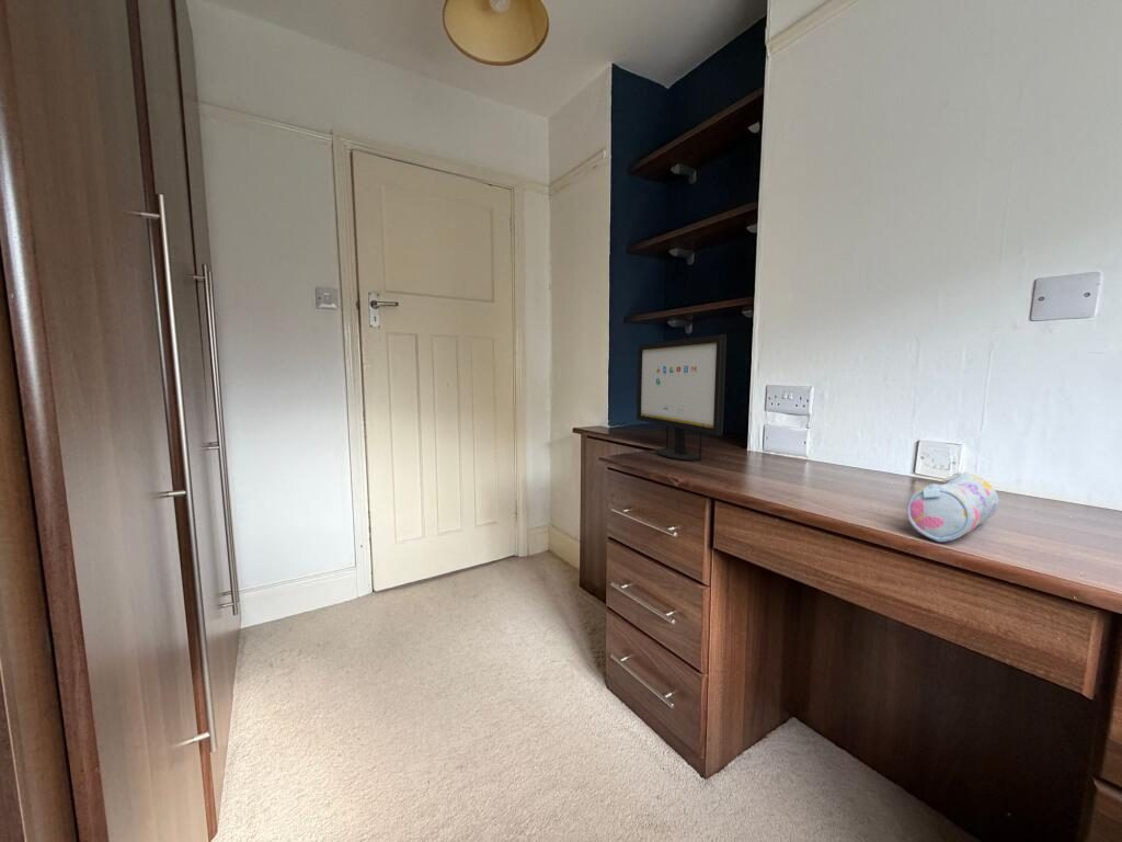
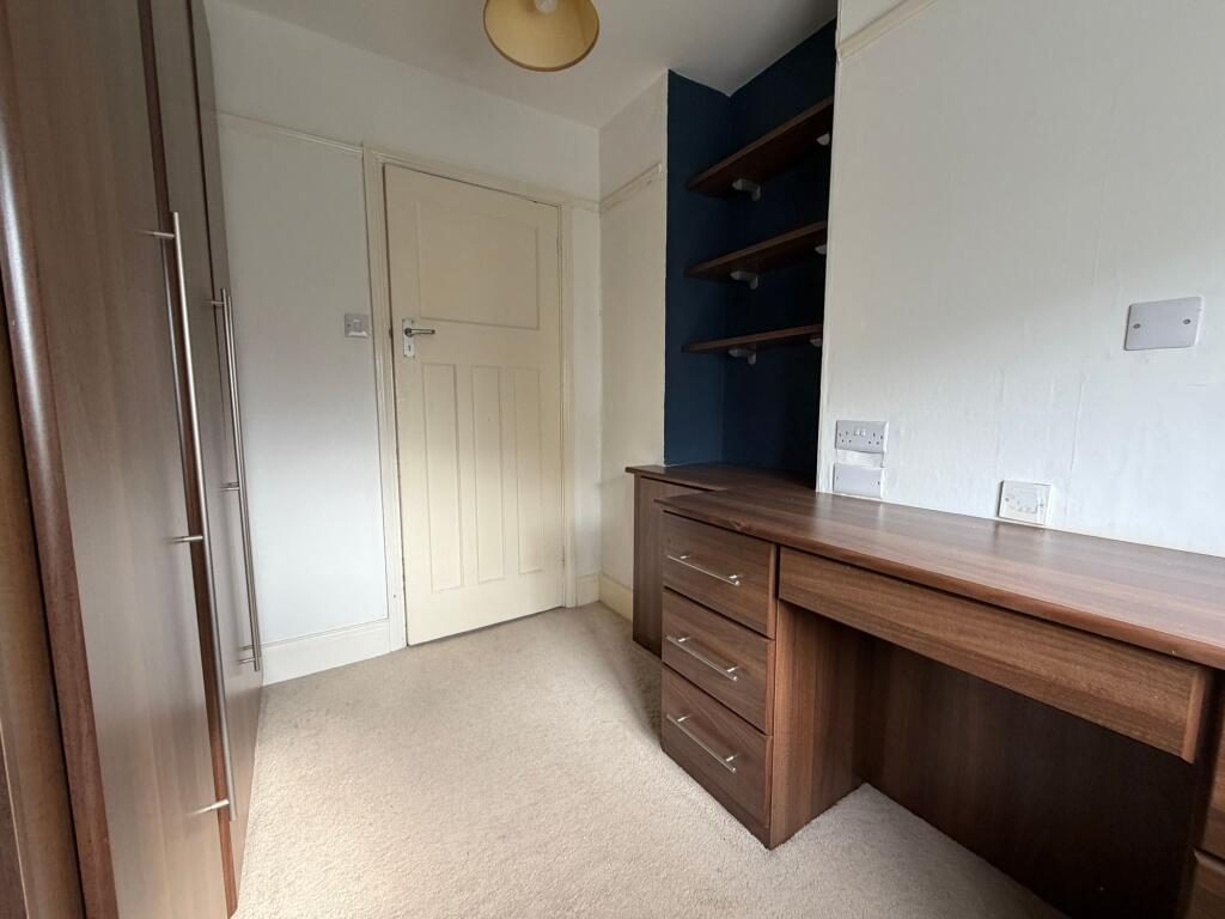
- computer monitor (674, 398)
- pencil case (953, 504)
